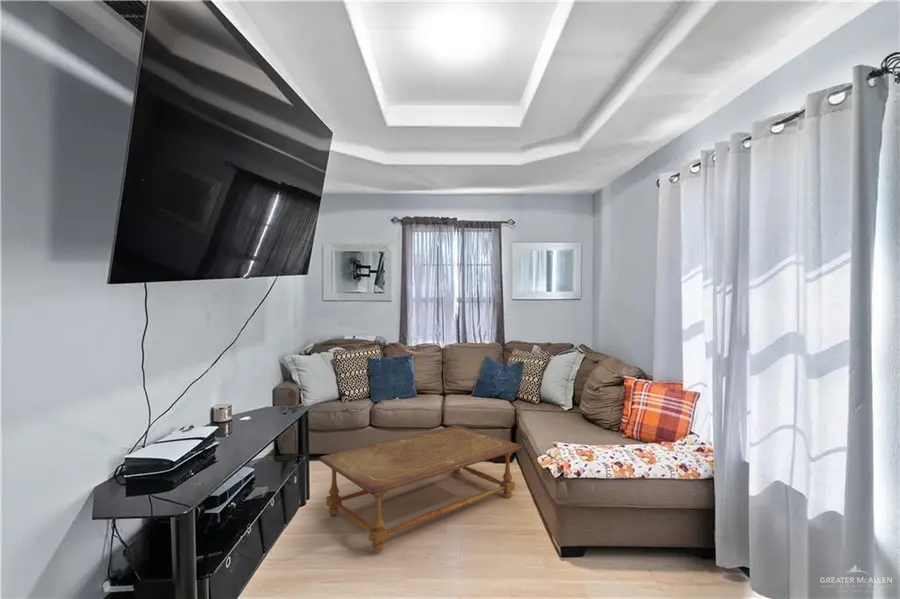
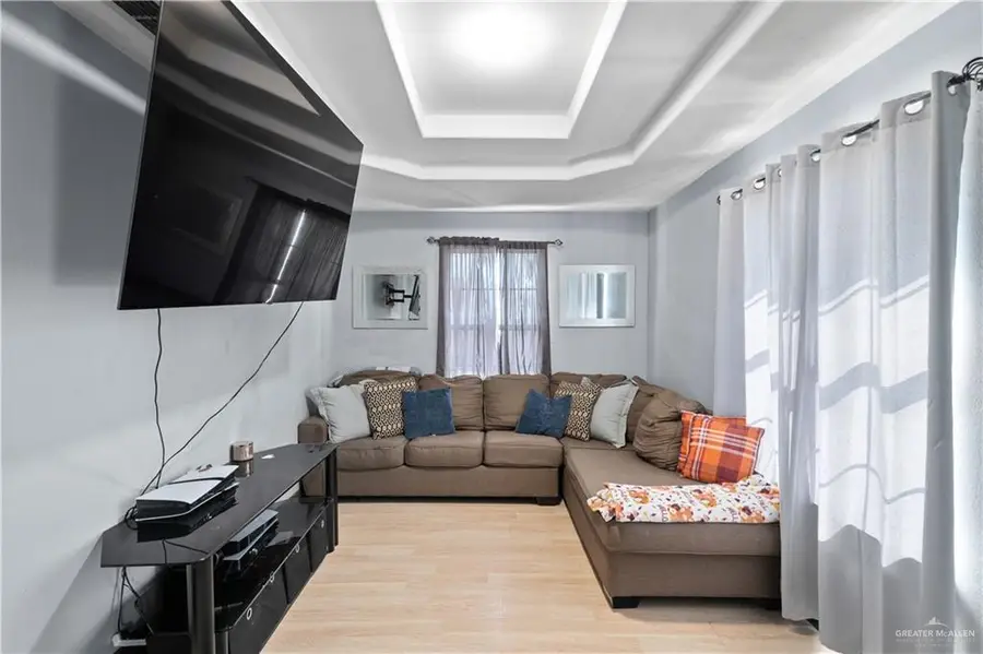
- coffee table (424, 477)
